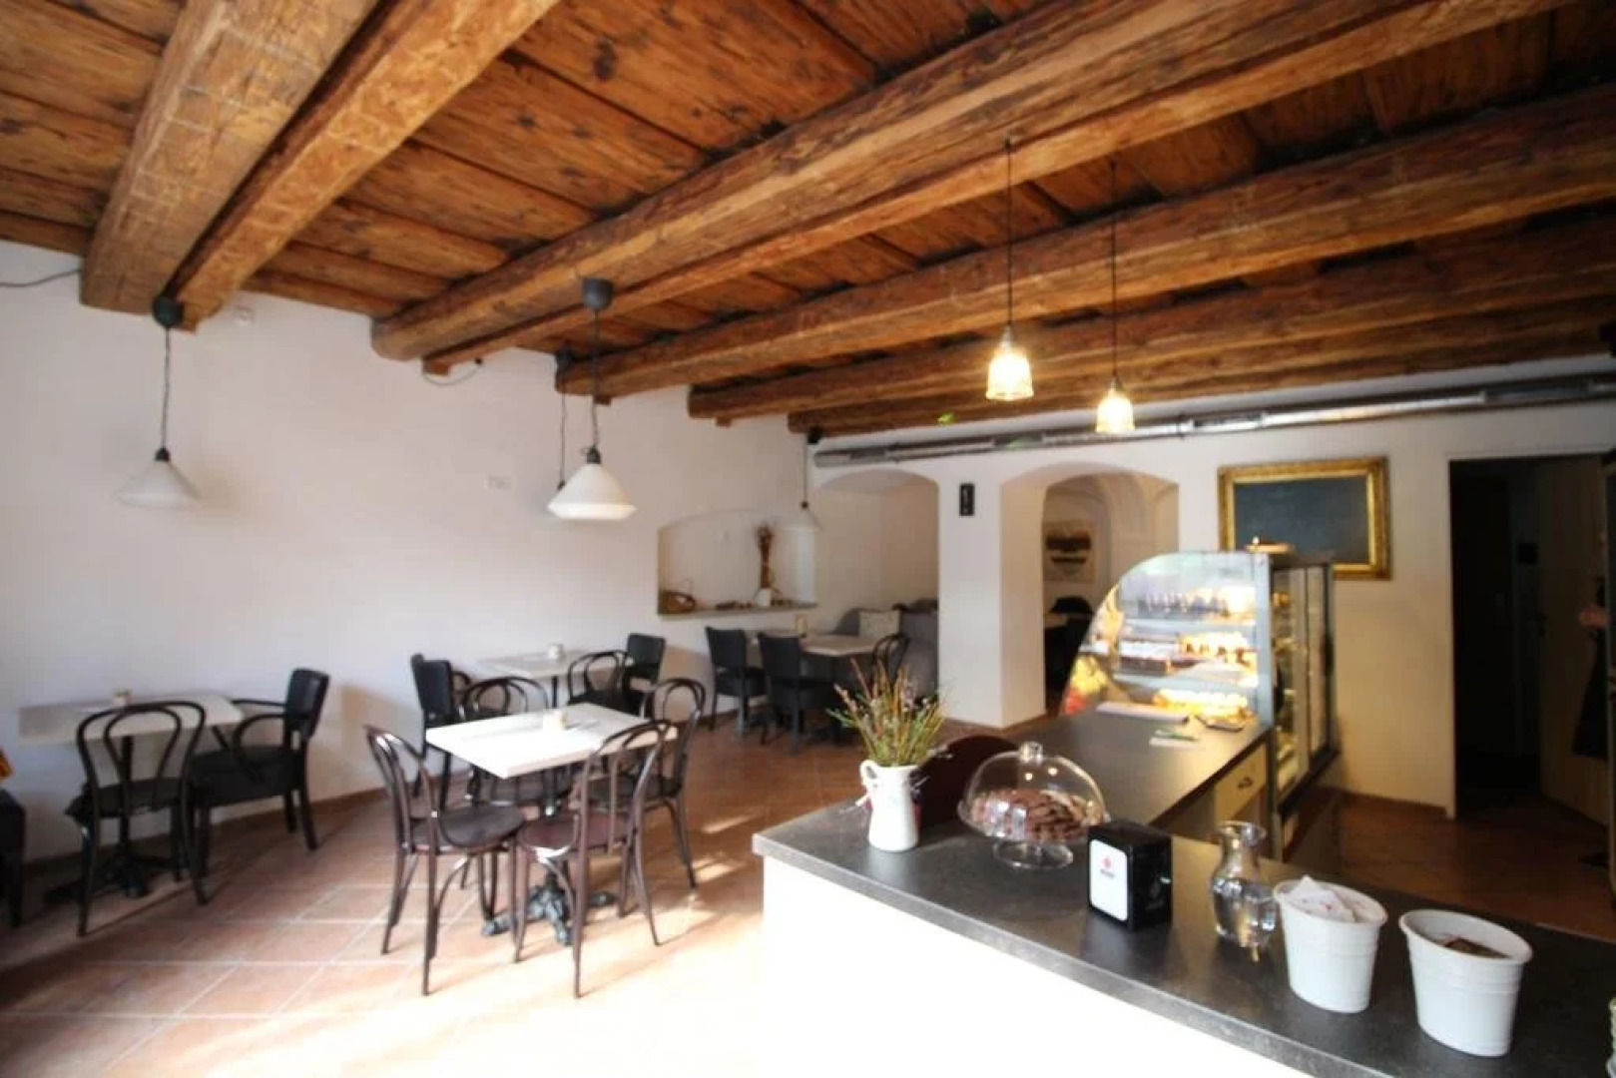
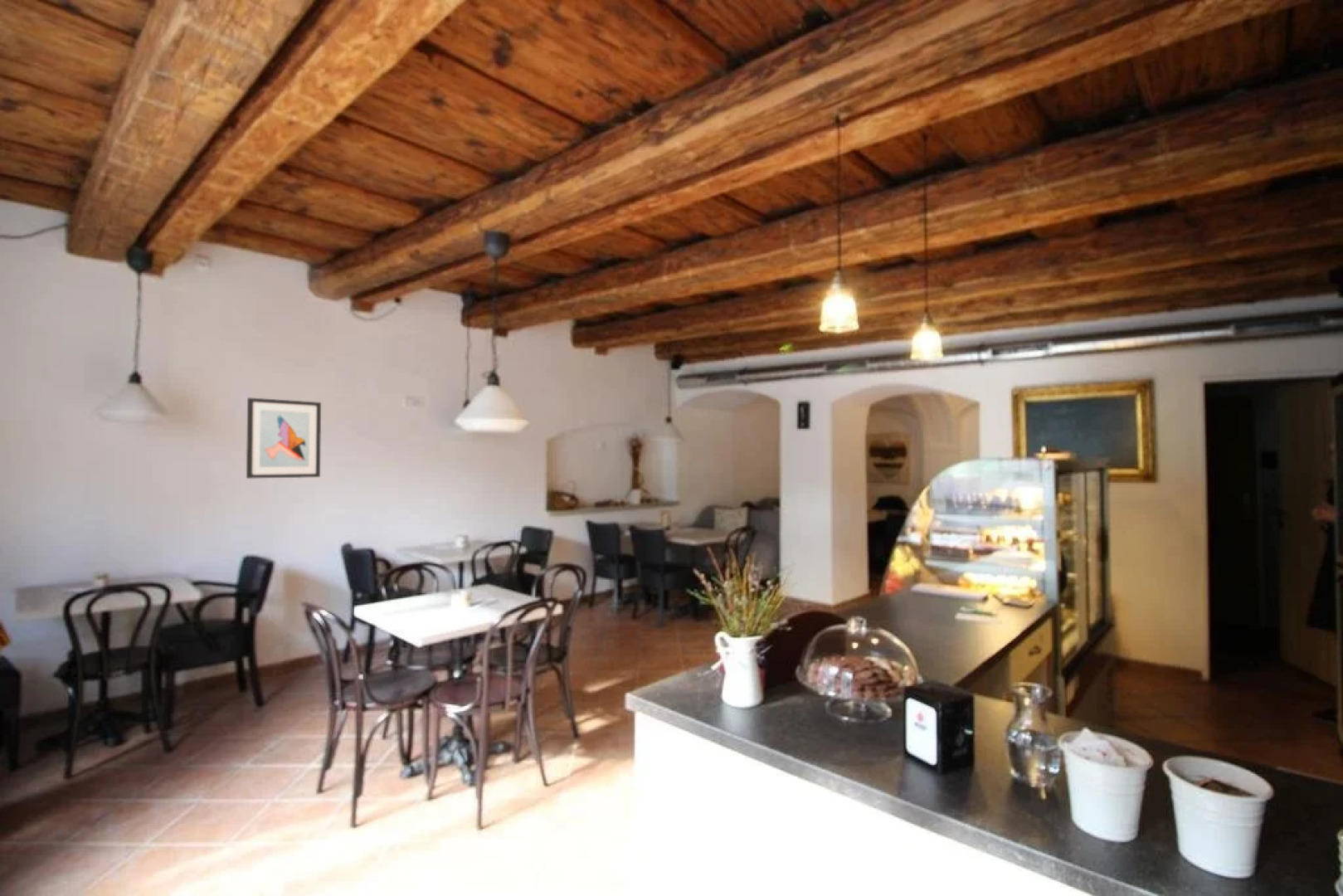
+ wall art (285, 439)
